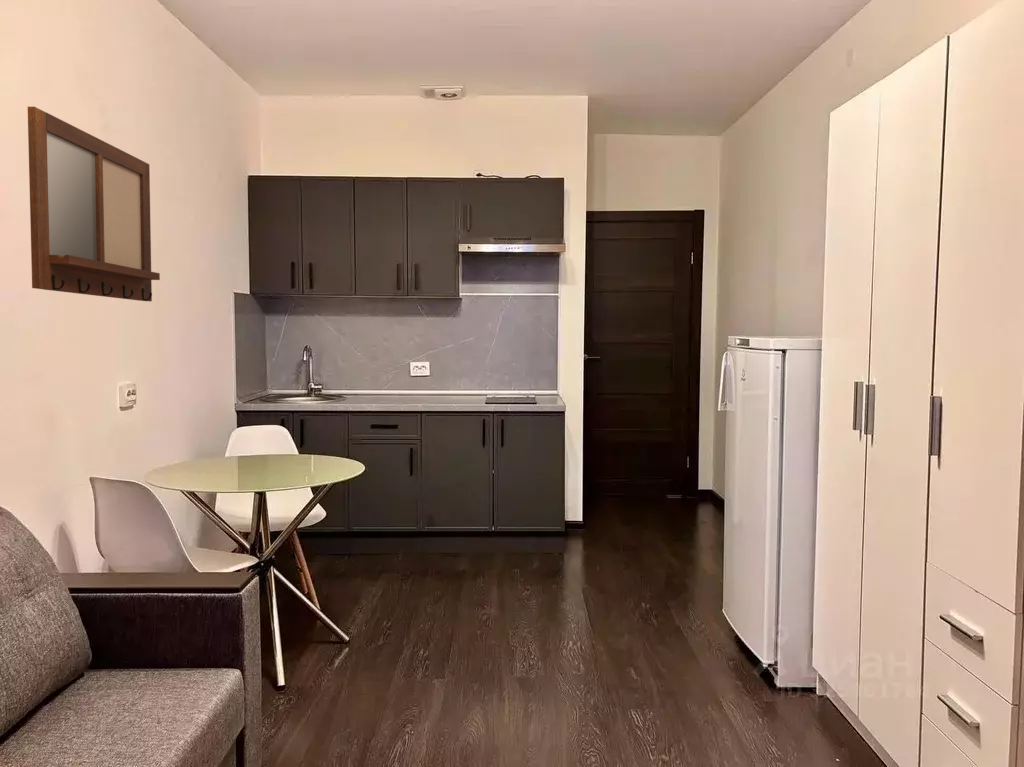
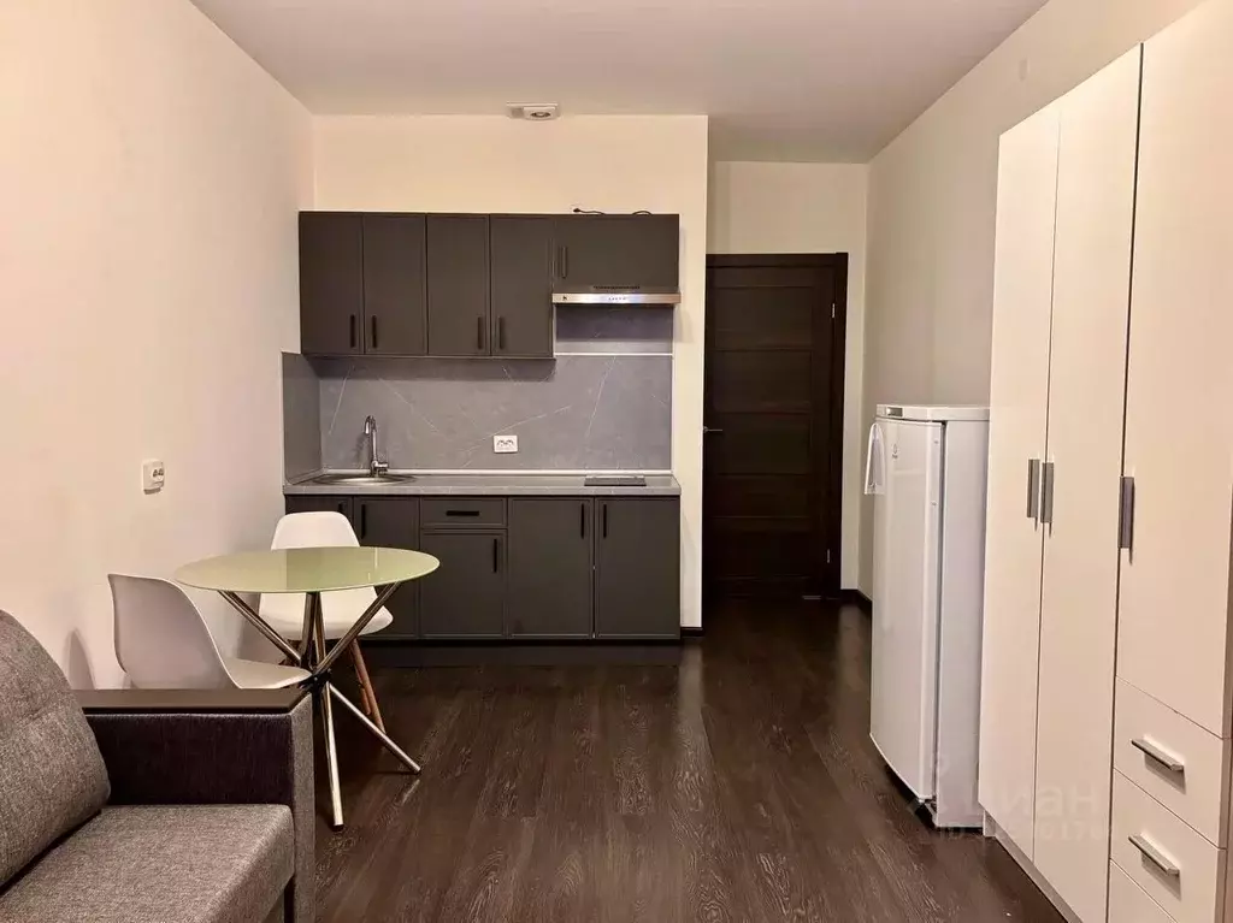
- writing board (106, 218)
